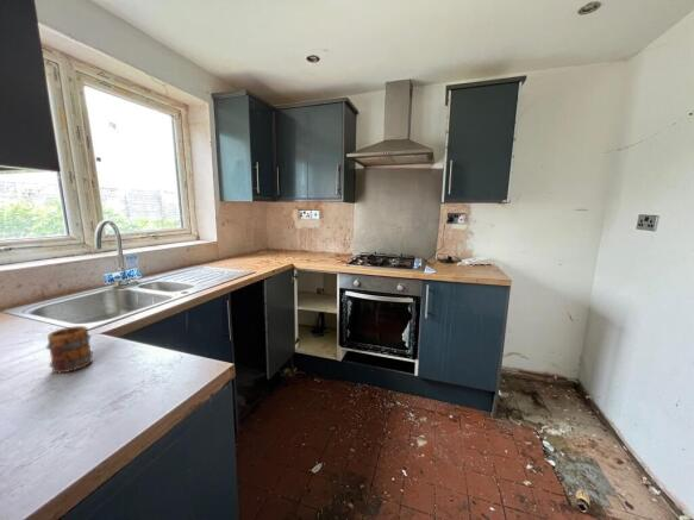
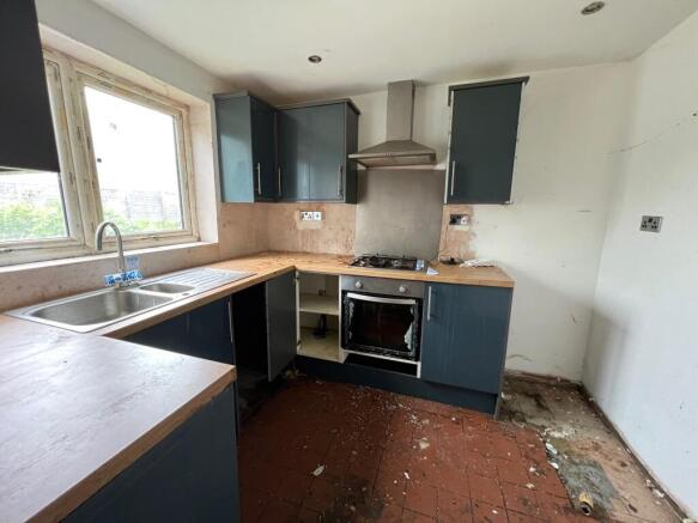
- mug (68, 349)
